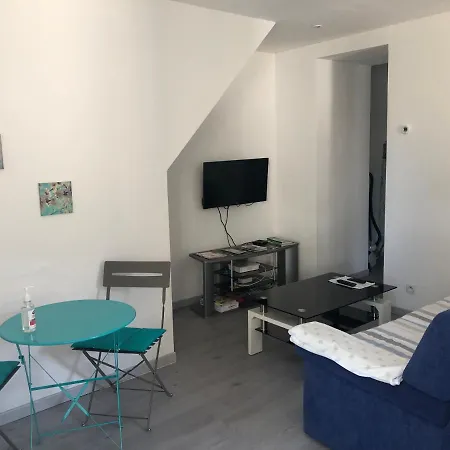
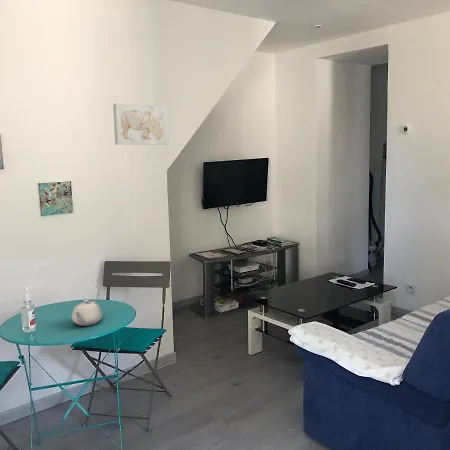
+ teapot (86, 311)
+ wall art (141, 125)
